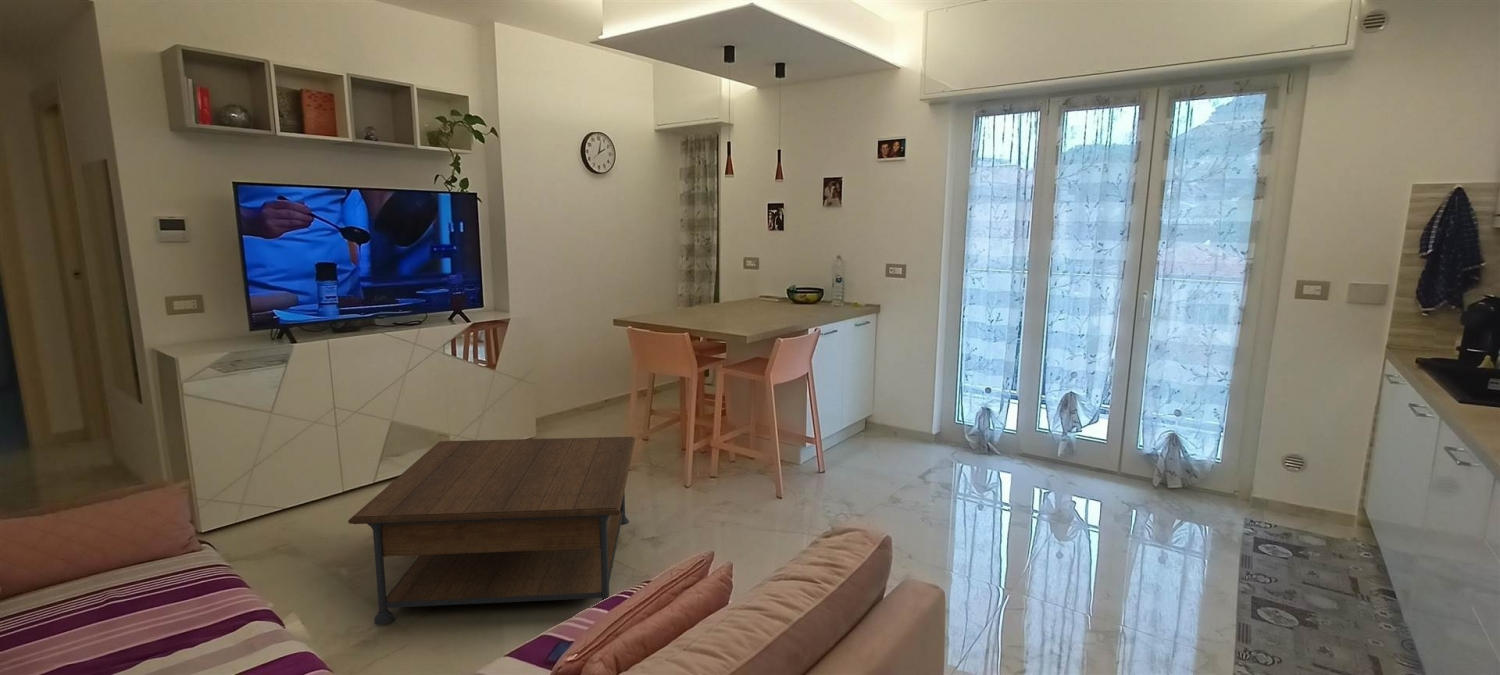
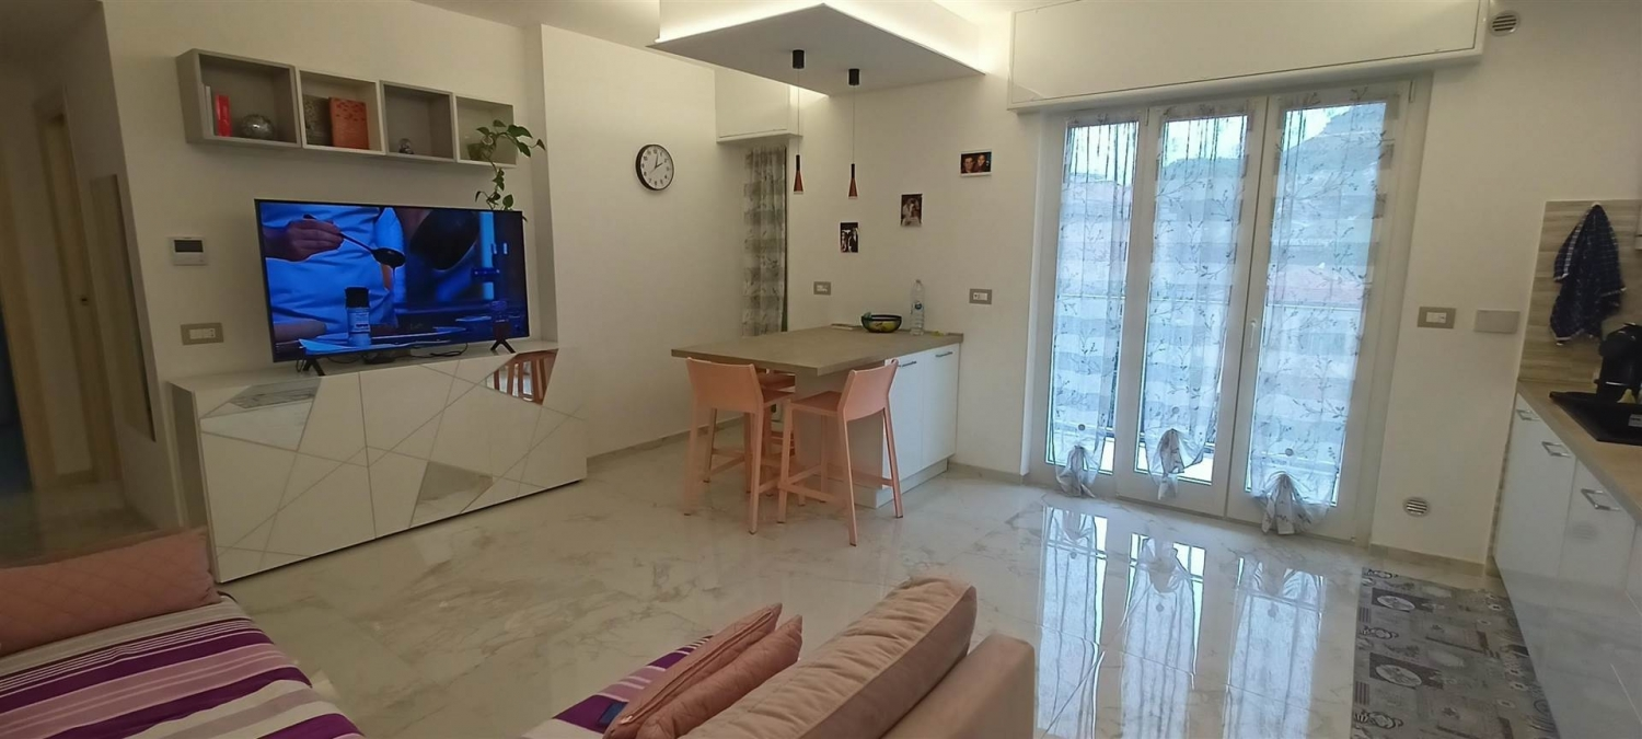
- coffee table (518, 517)
